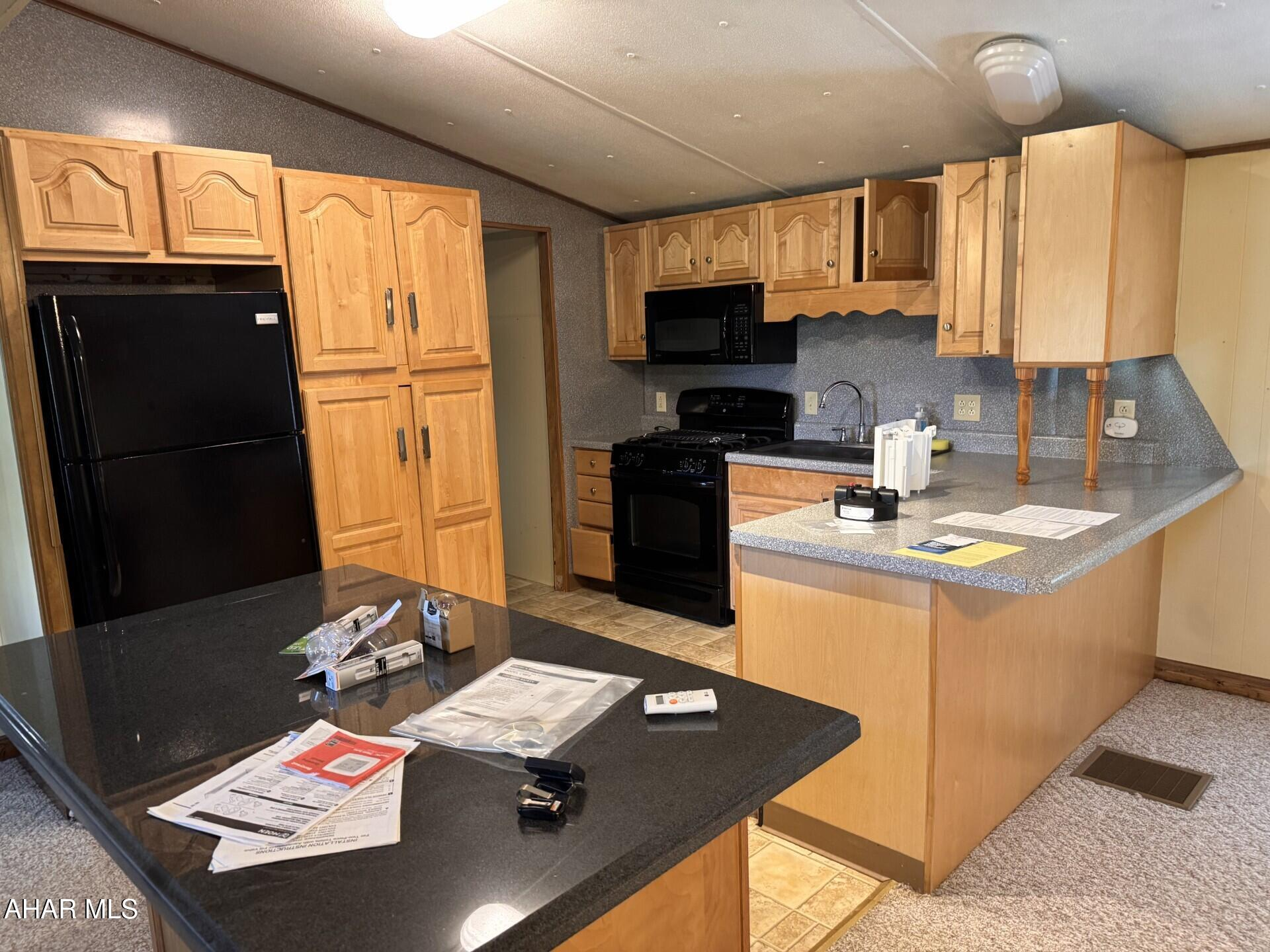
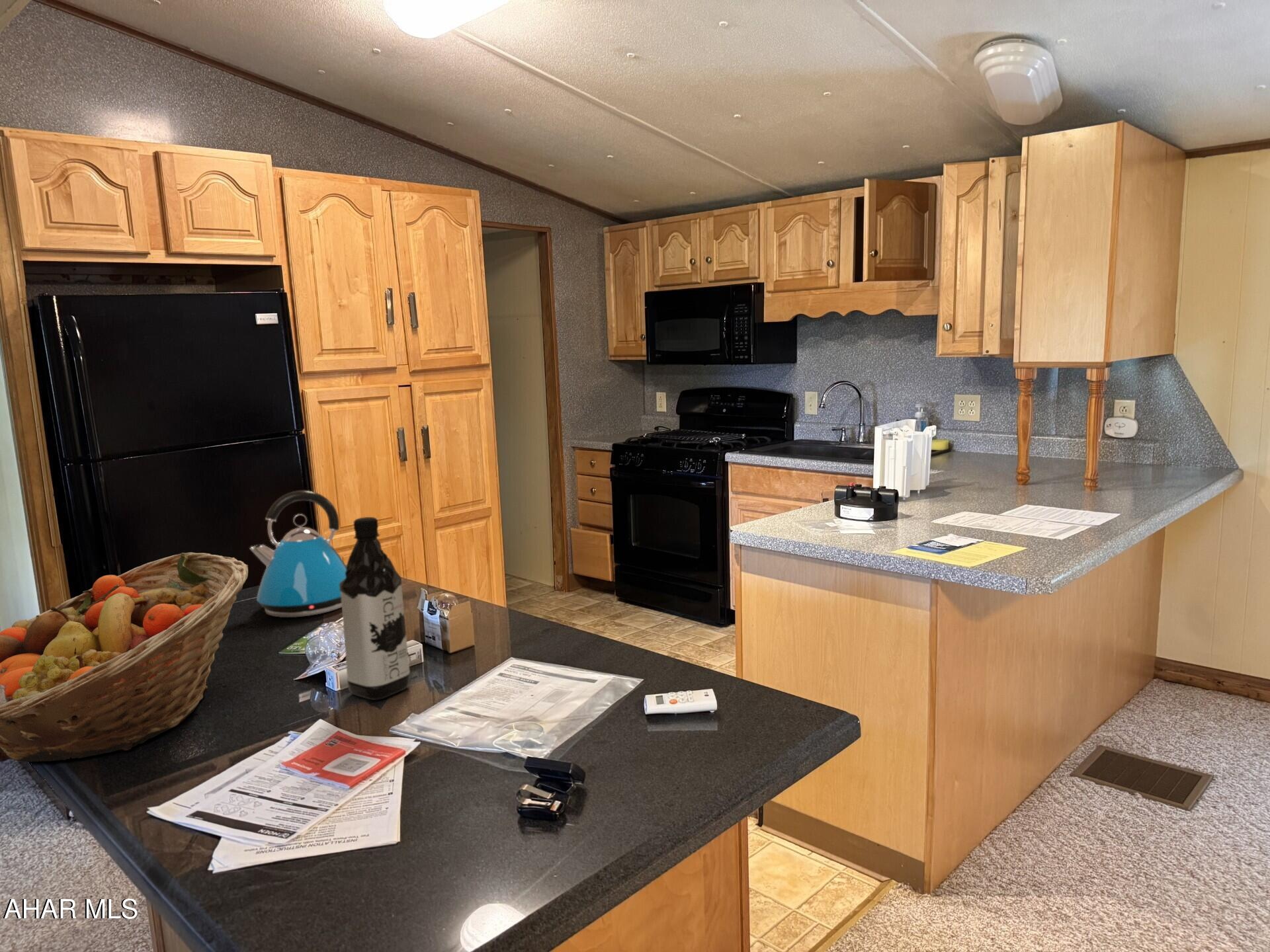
+ water bottle (372, 606)
+ fruit basket (110, 646)
+ kettle (306, 548)
